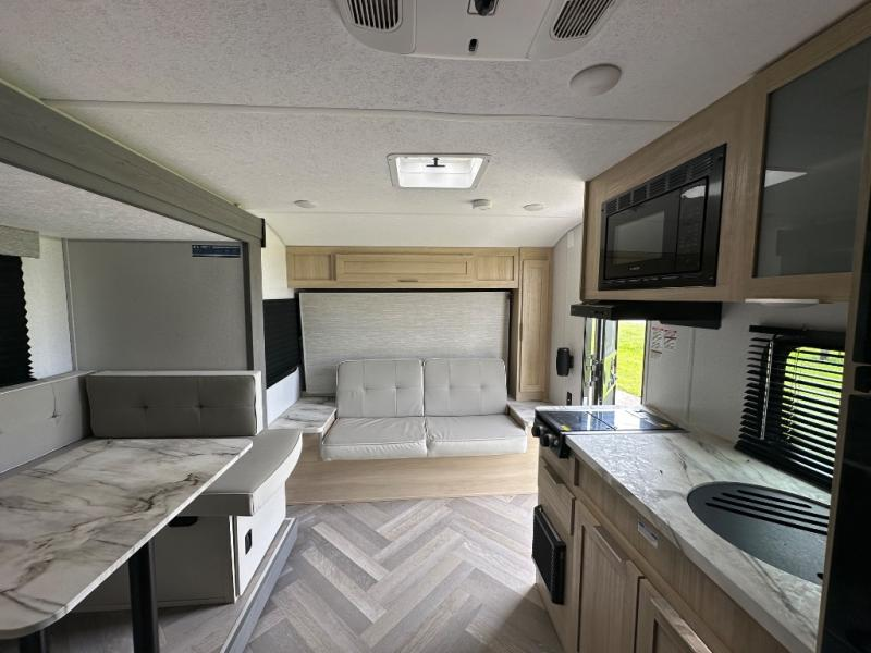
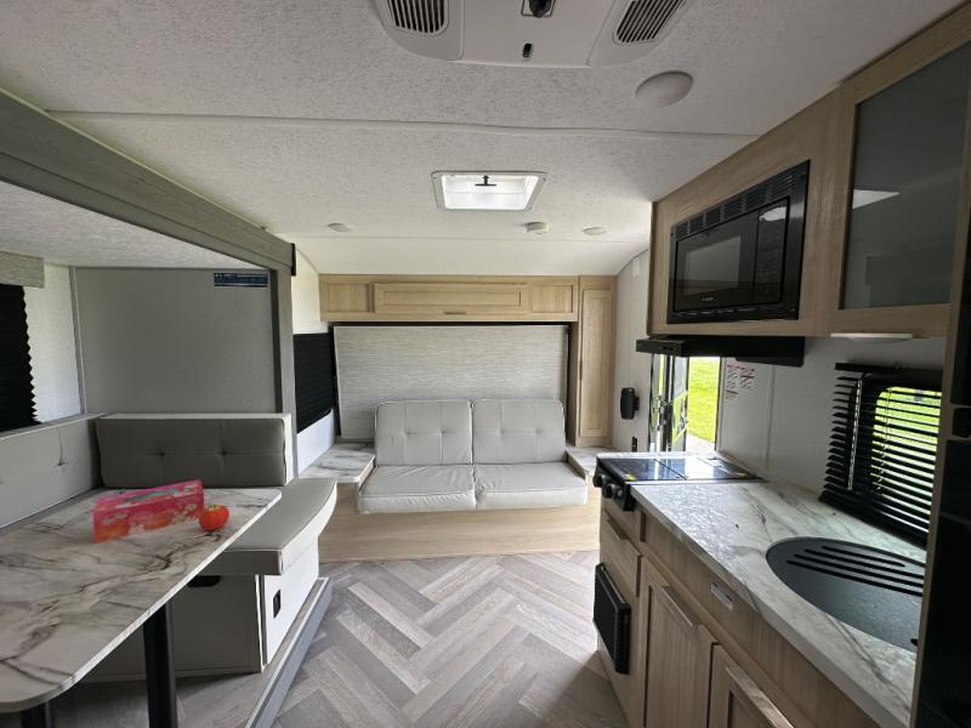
+ tissue box (152, 507)
+ fruit (214, 516)
